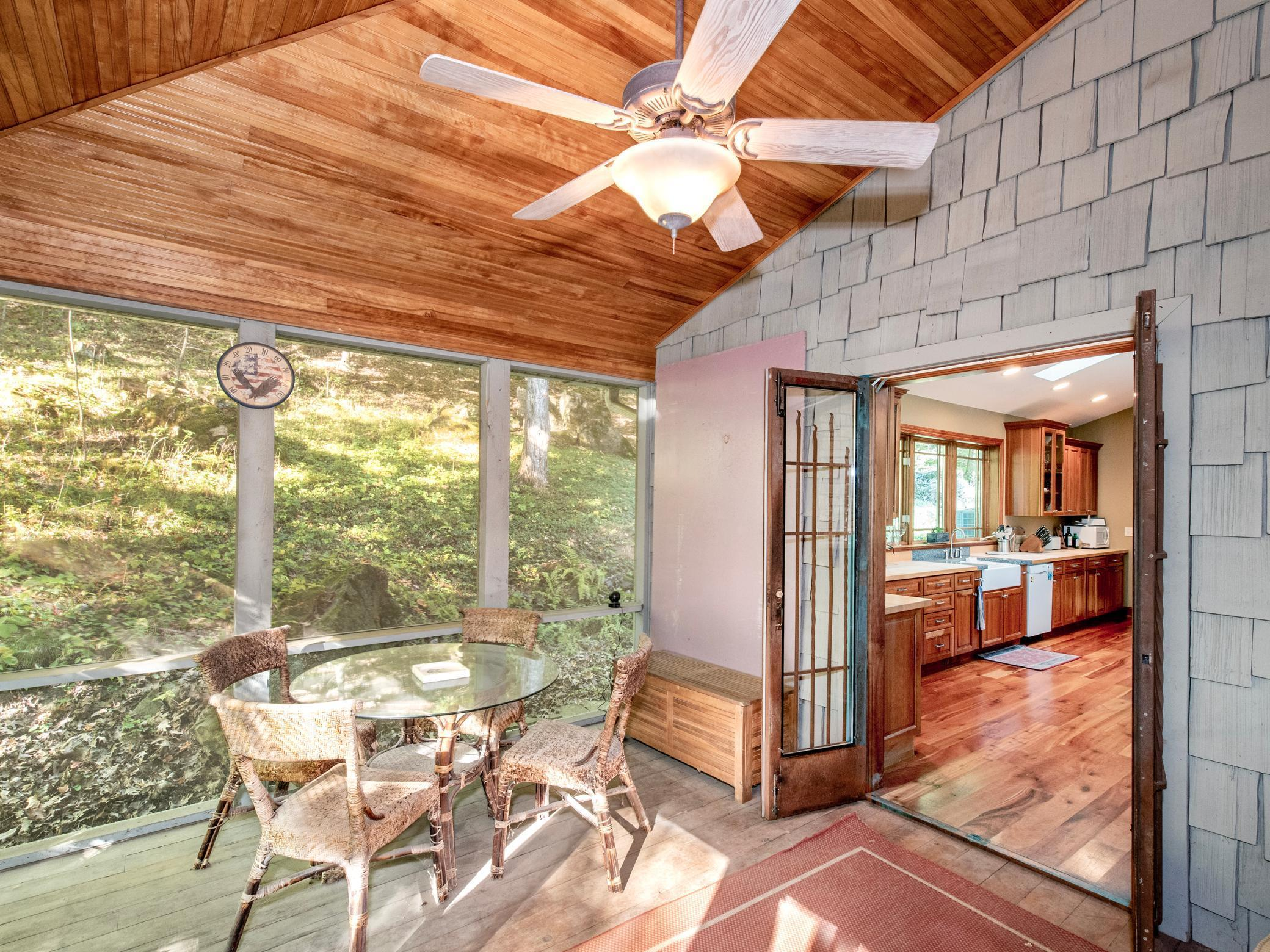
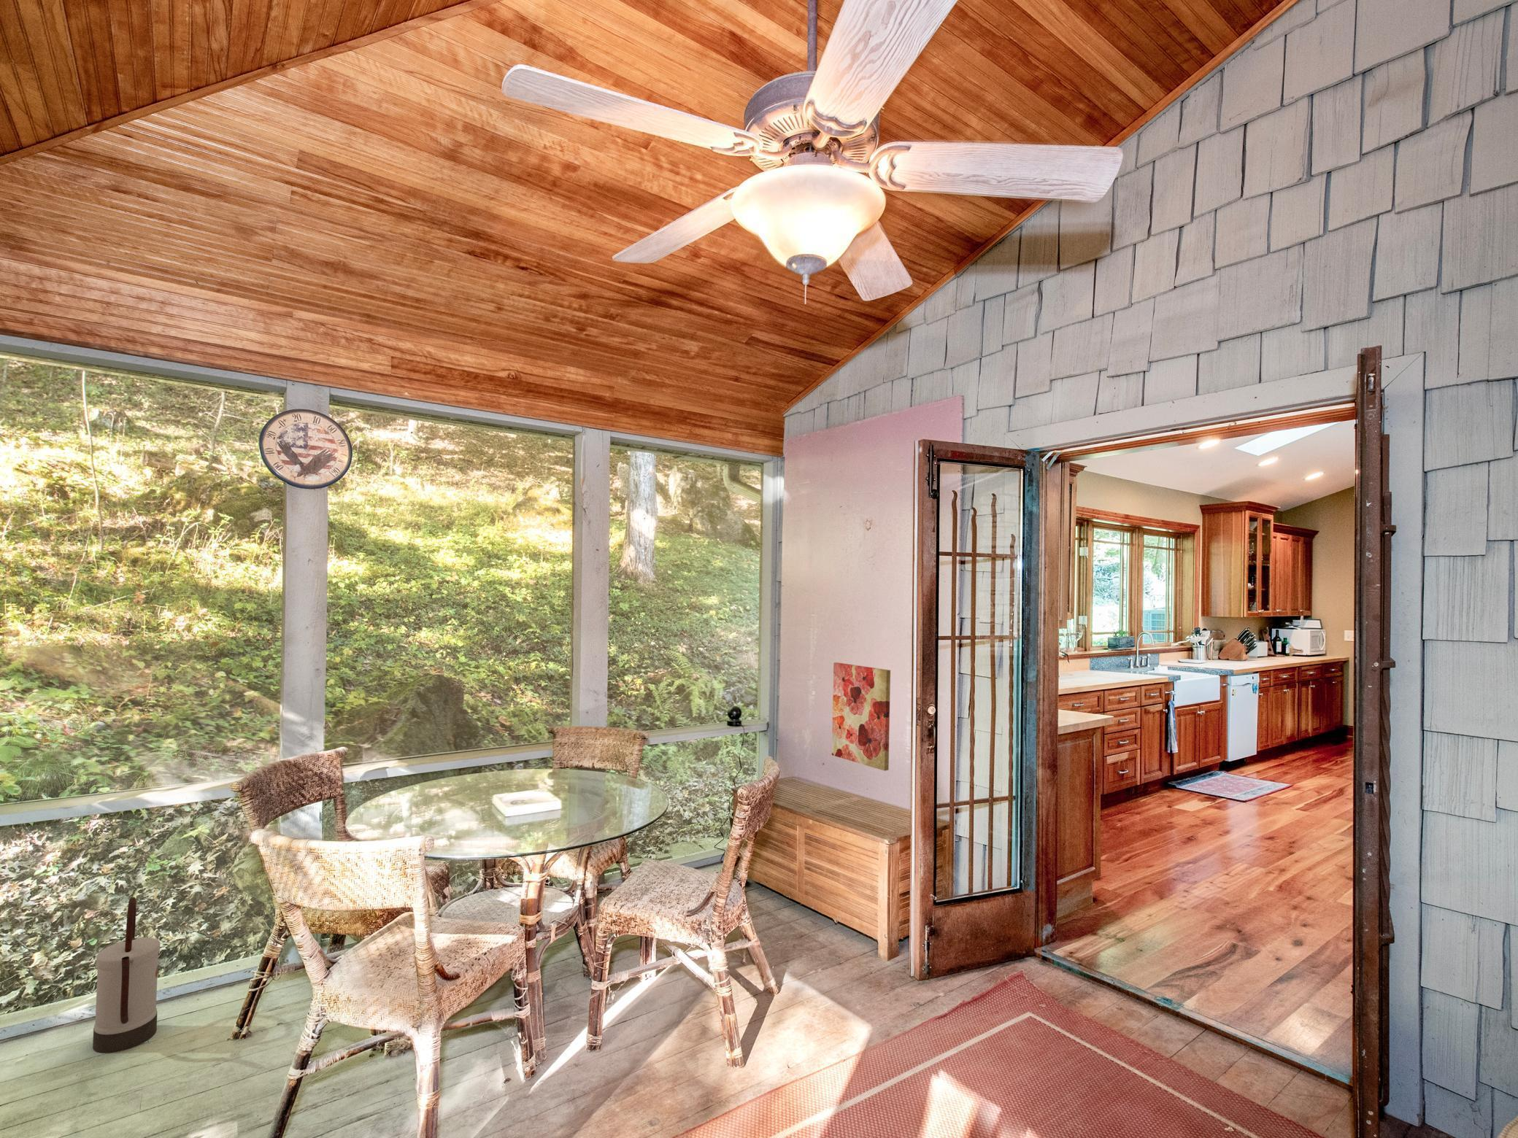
+ watering can (128, 973)
+ wall art (859, 714)
